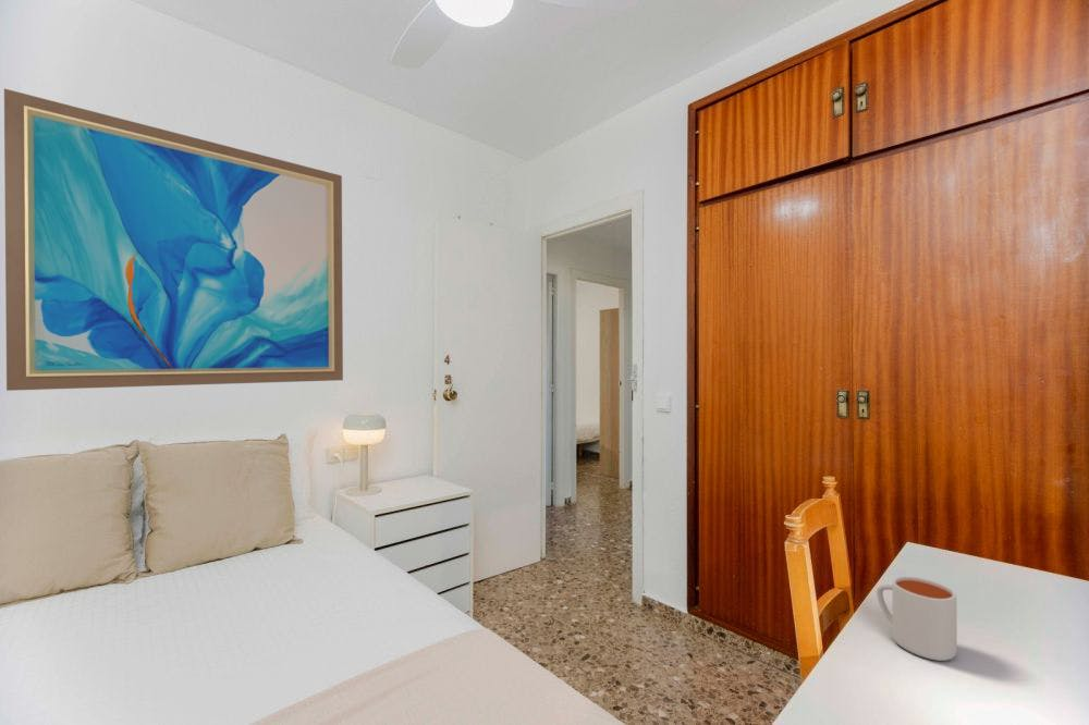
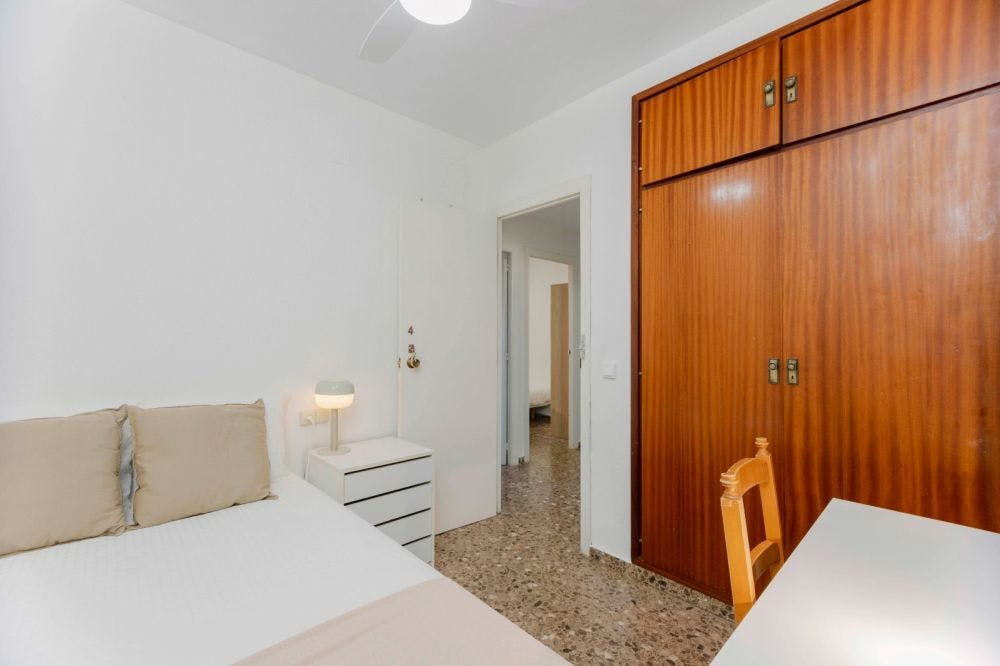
- mug (913, 612)
- wall art (206, 262)
